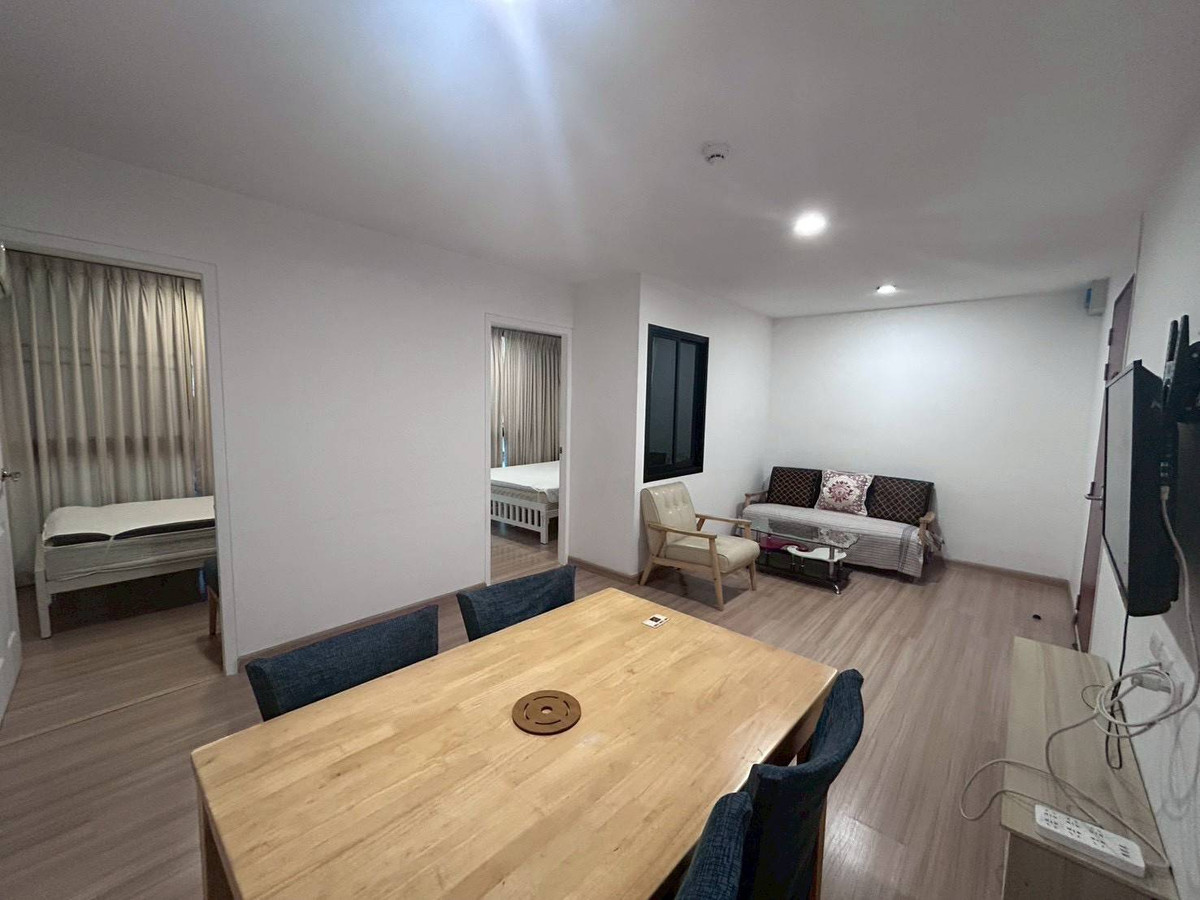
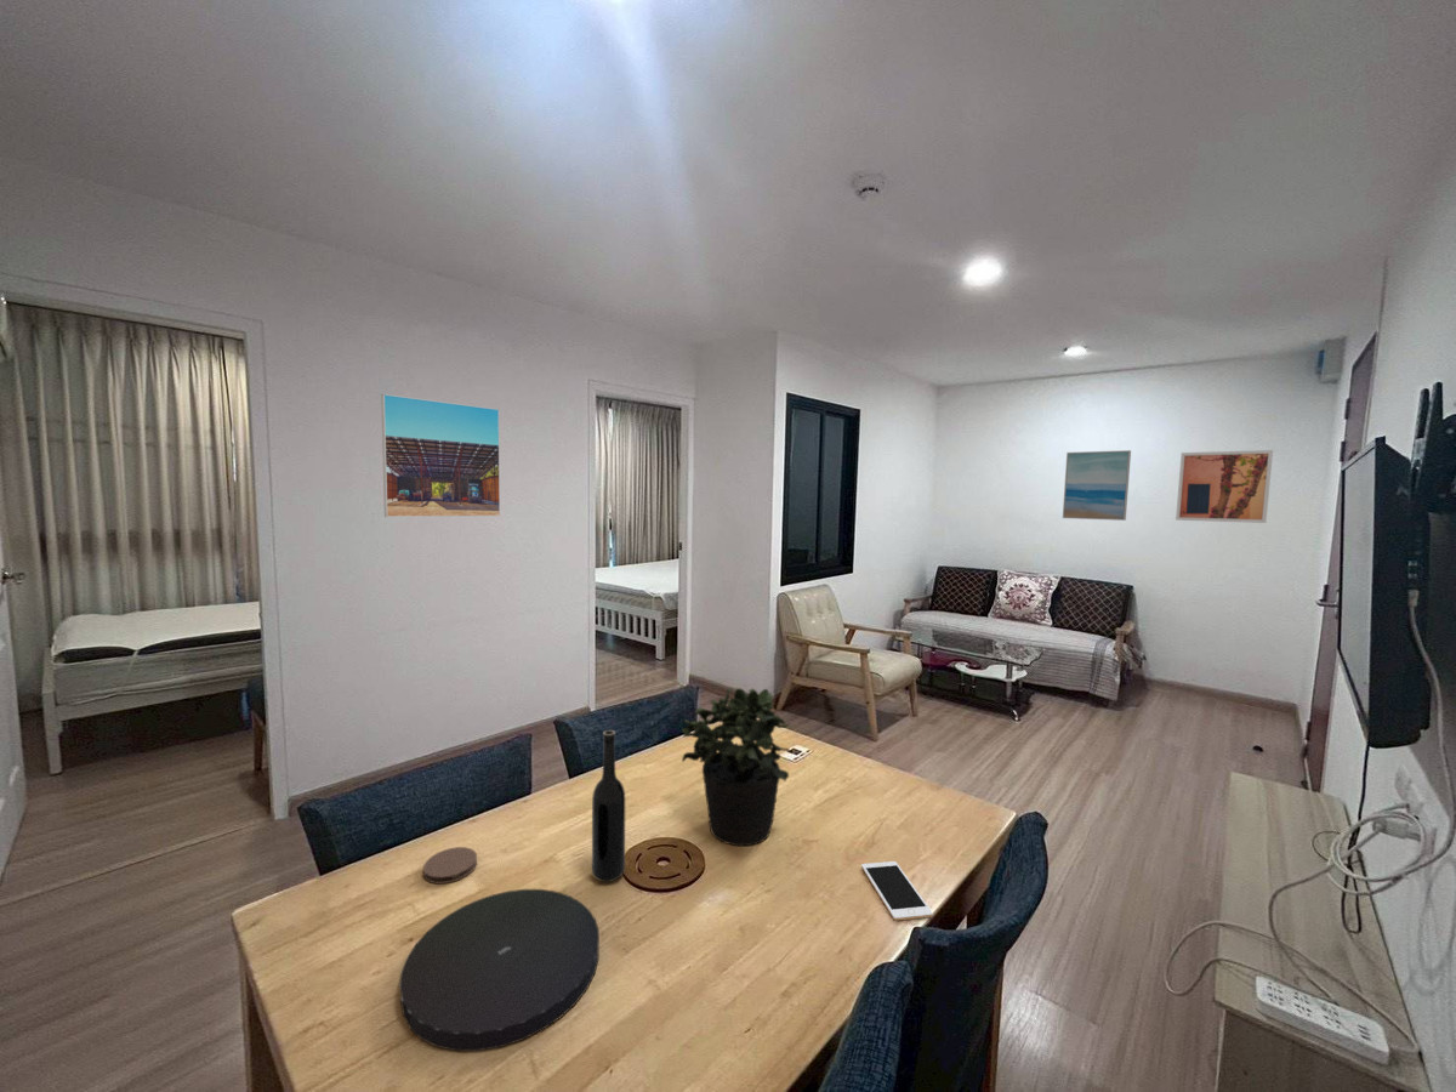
+ plate (505, 957)
+ potted plant (741, 758)
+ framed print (444, 460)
+ wall art (1094, 485)
+ coaster (450, 864)
+ wall art (1222, 487)
+ bottle (608, 804)
+ cell phone (894, 888)
